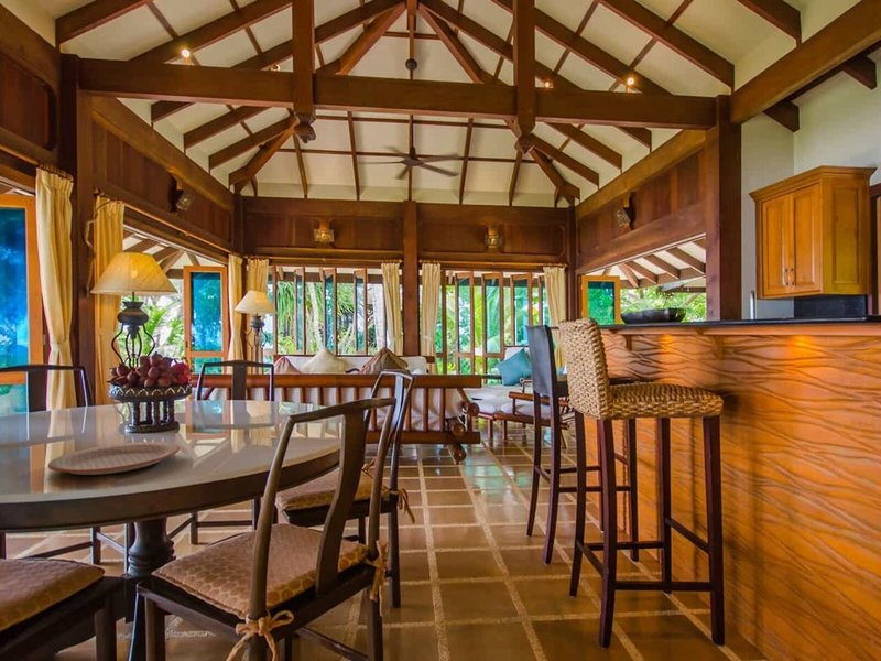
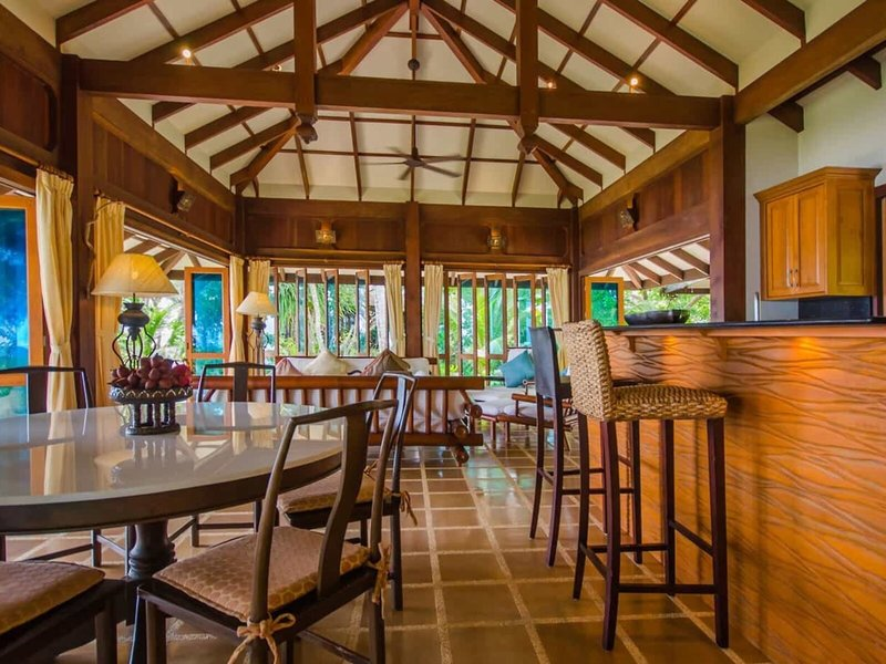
- plate (118, 458)
